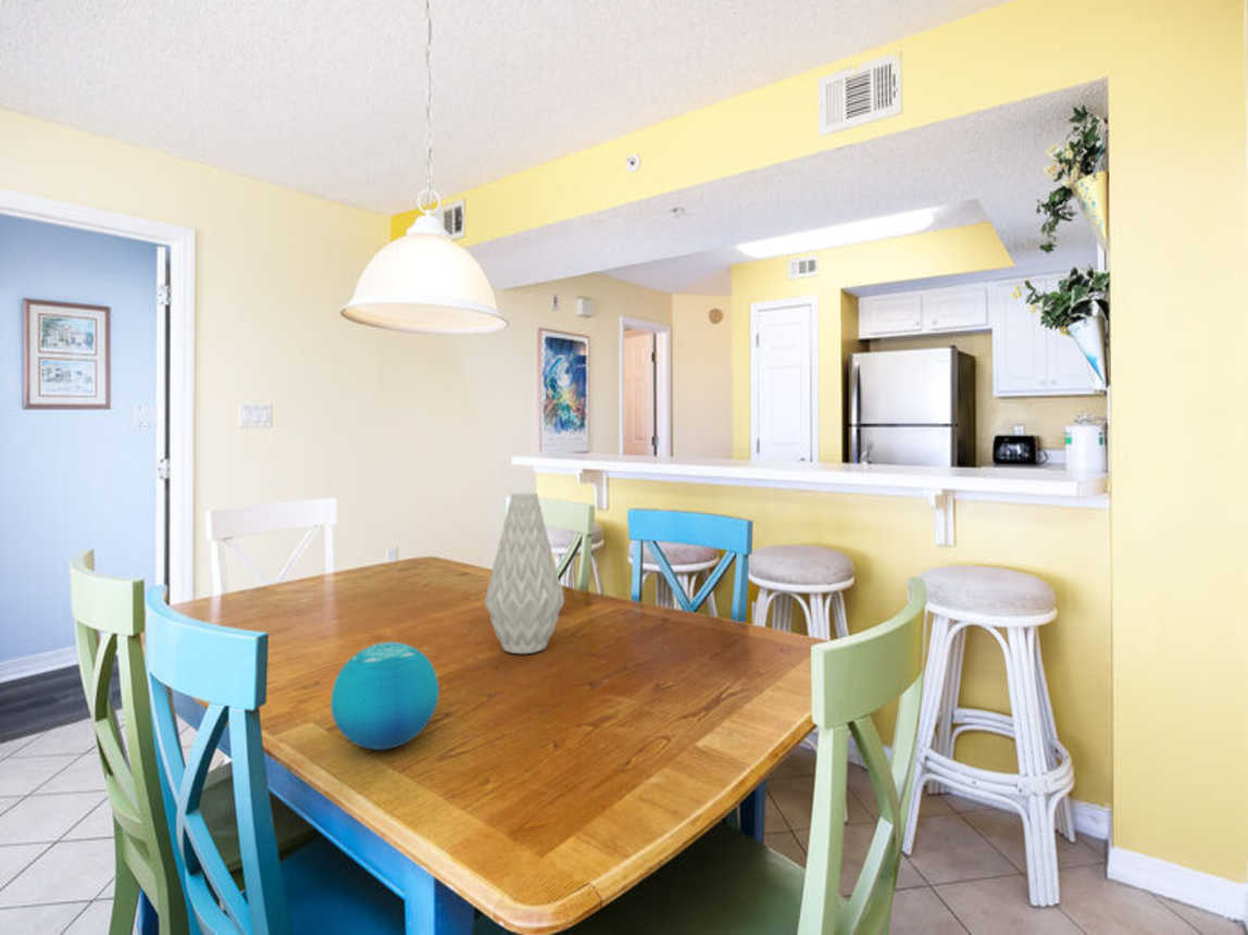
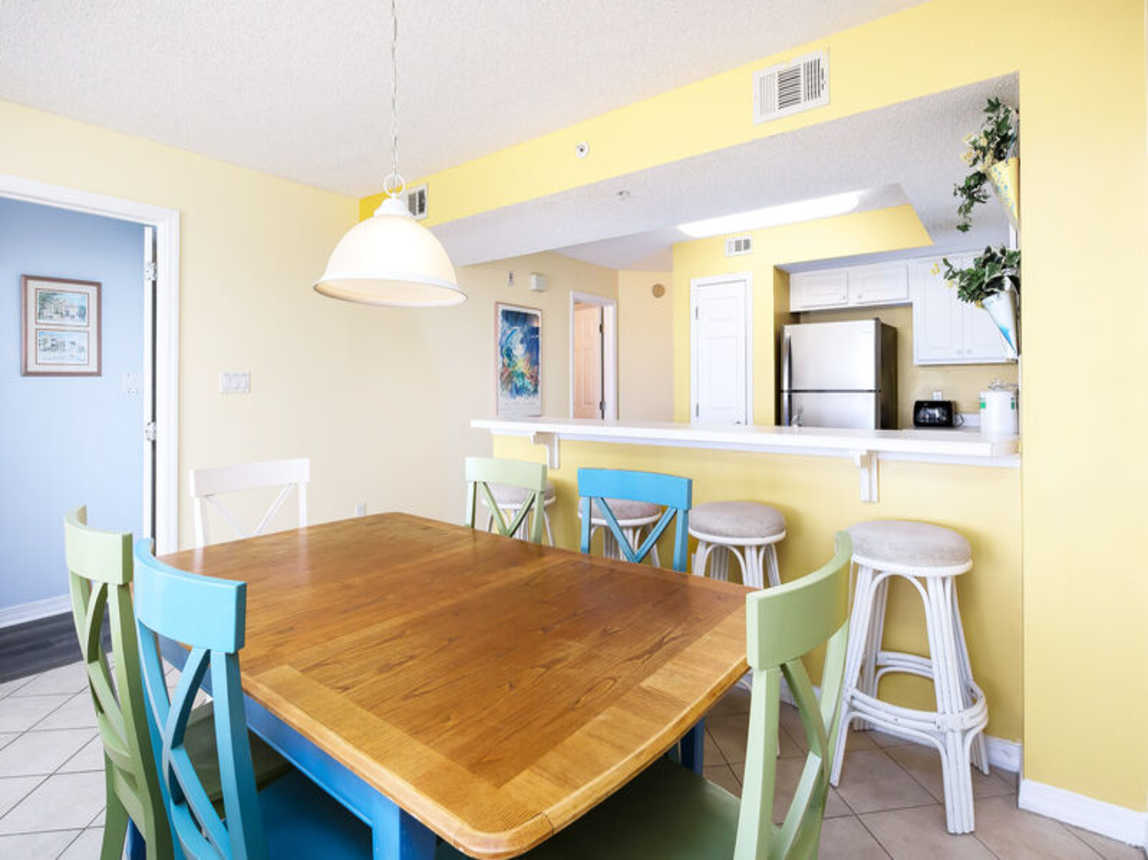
- vase (525, 570)
- decorative orb (386, 694)
